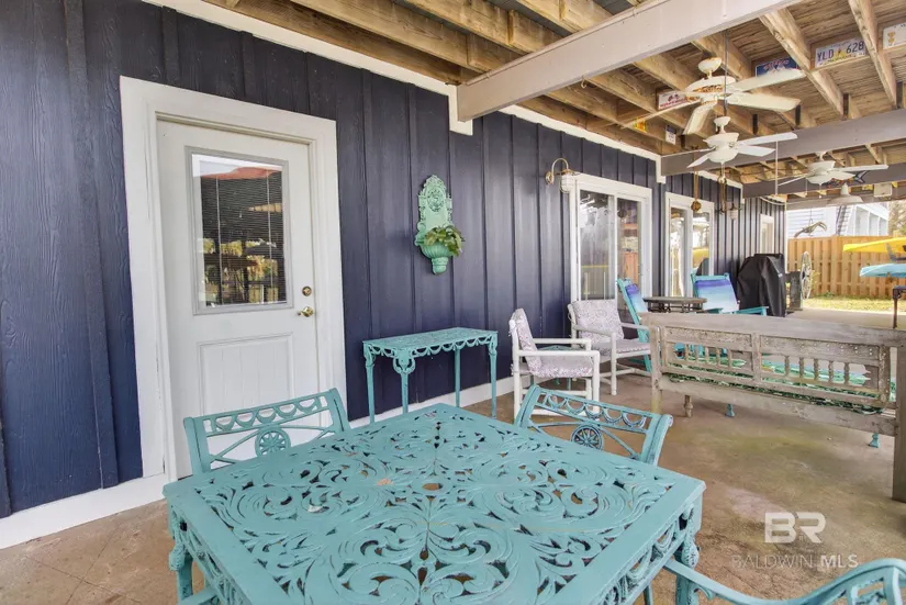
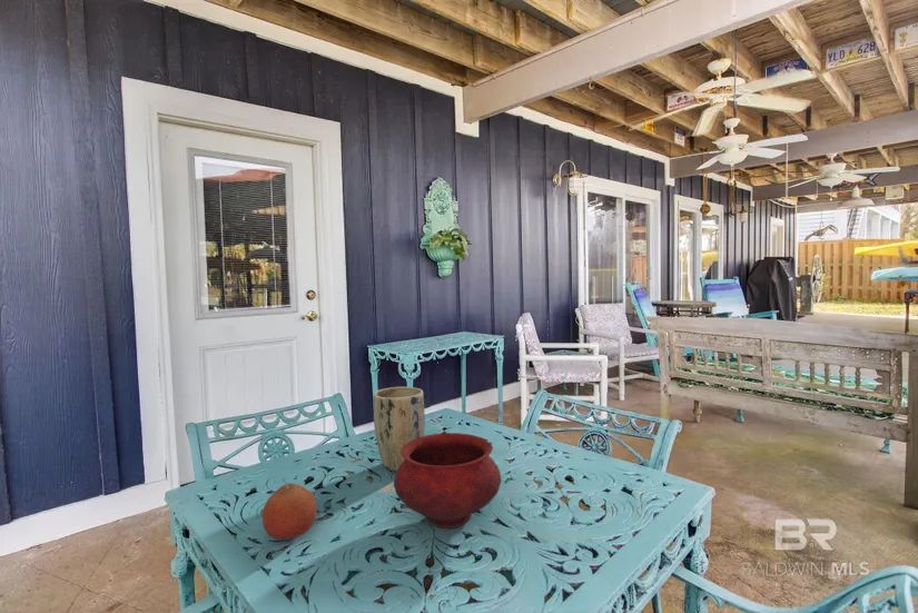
+ fruit (289, 511)
+ plant pot (399, 427)
+ bowl (447, 483)
